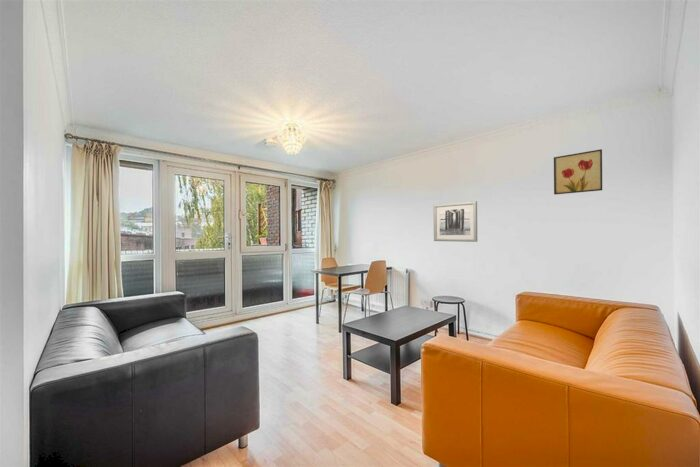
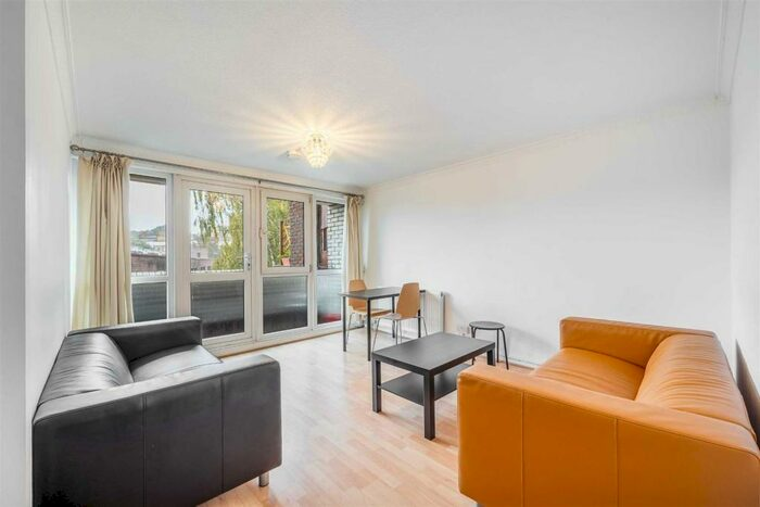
- wall art (577, 173)
- wall art (454, 222)
